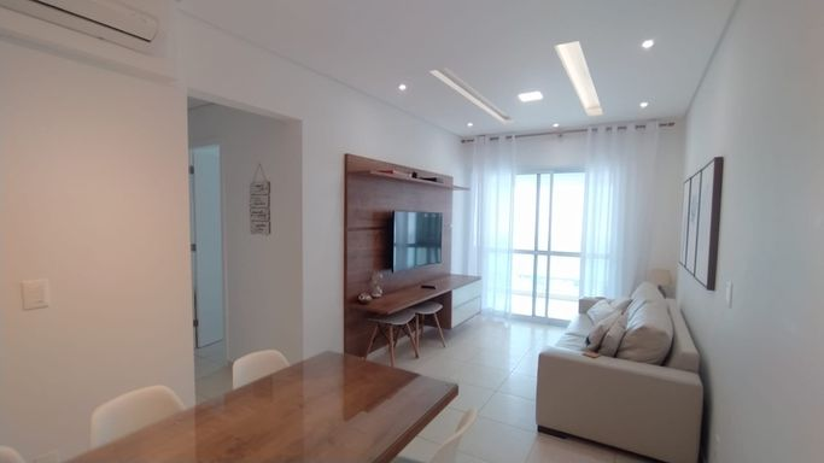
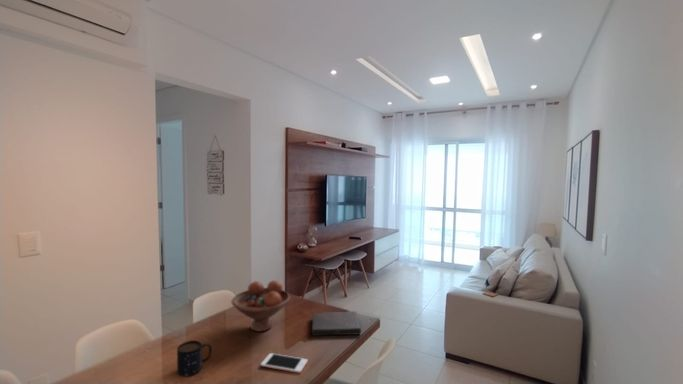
+ cell phone (284, 362)
+ fruit bowl (261, 306)
+ mug (195, 355)
+ book (335, 322)
